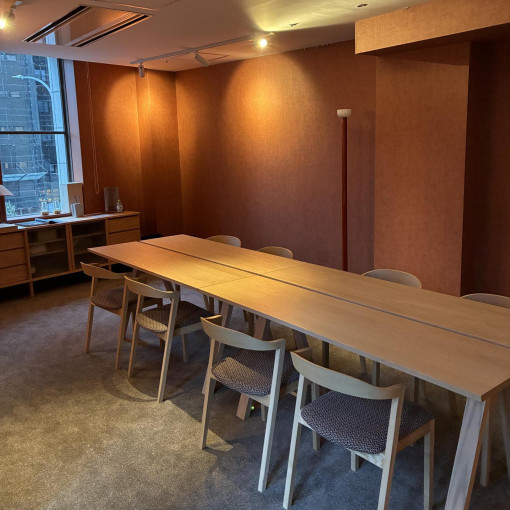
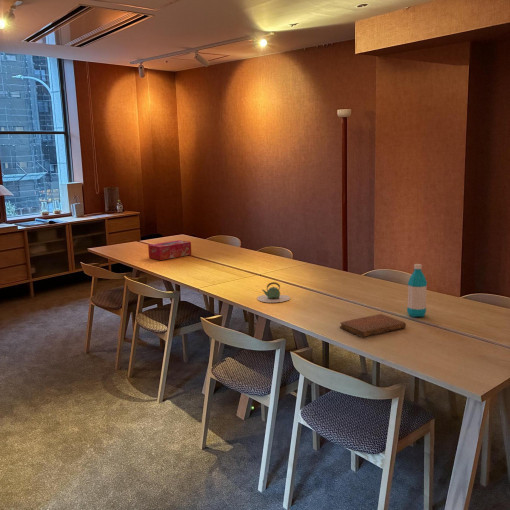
+ tissue box (170, 249)
+ teapot (273, 290)
+ notebook (372, 325)
+ water bottle (417, 290)
